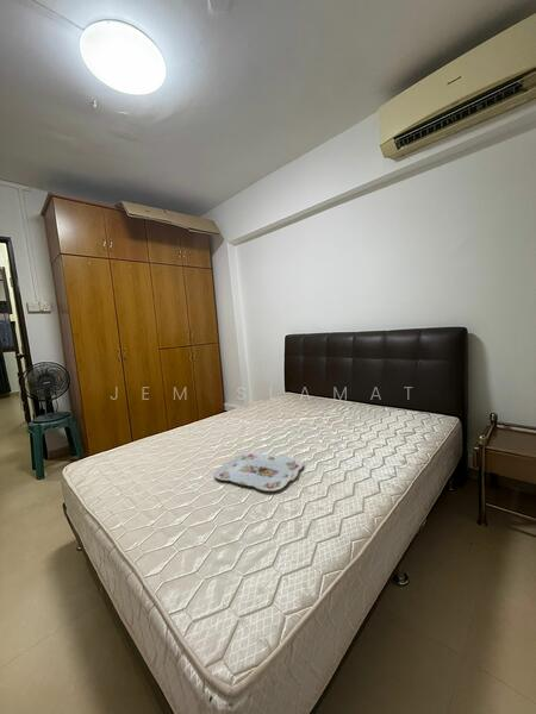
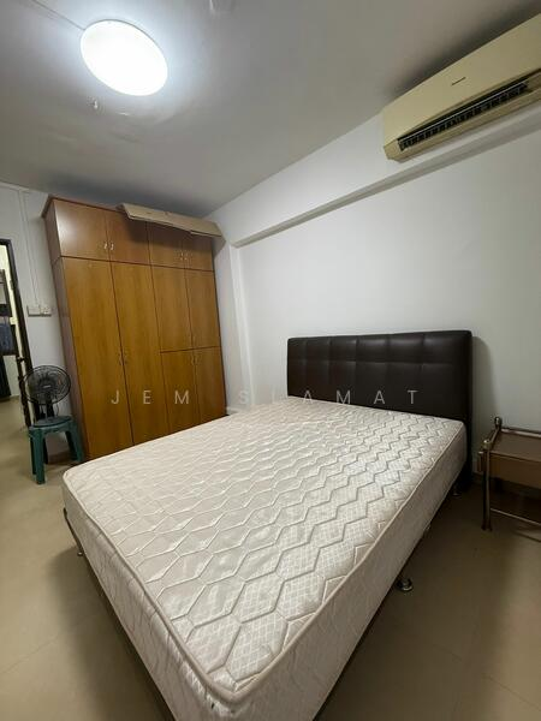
- serving tray (258, 469)
